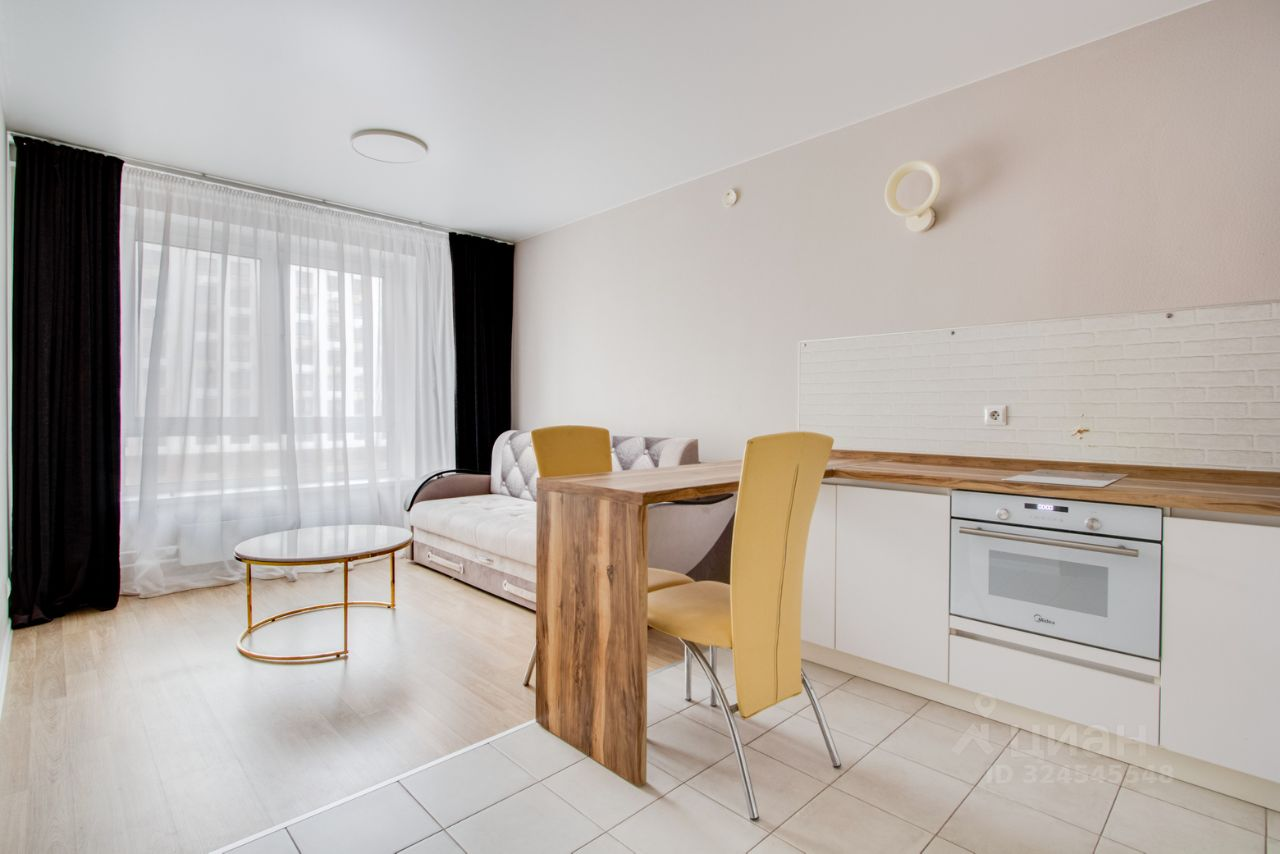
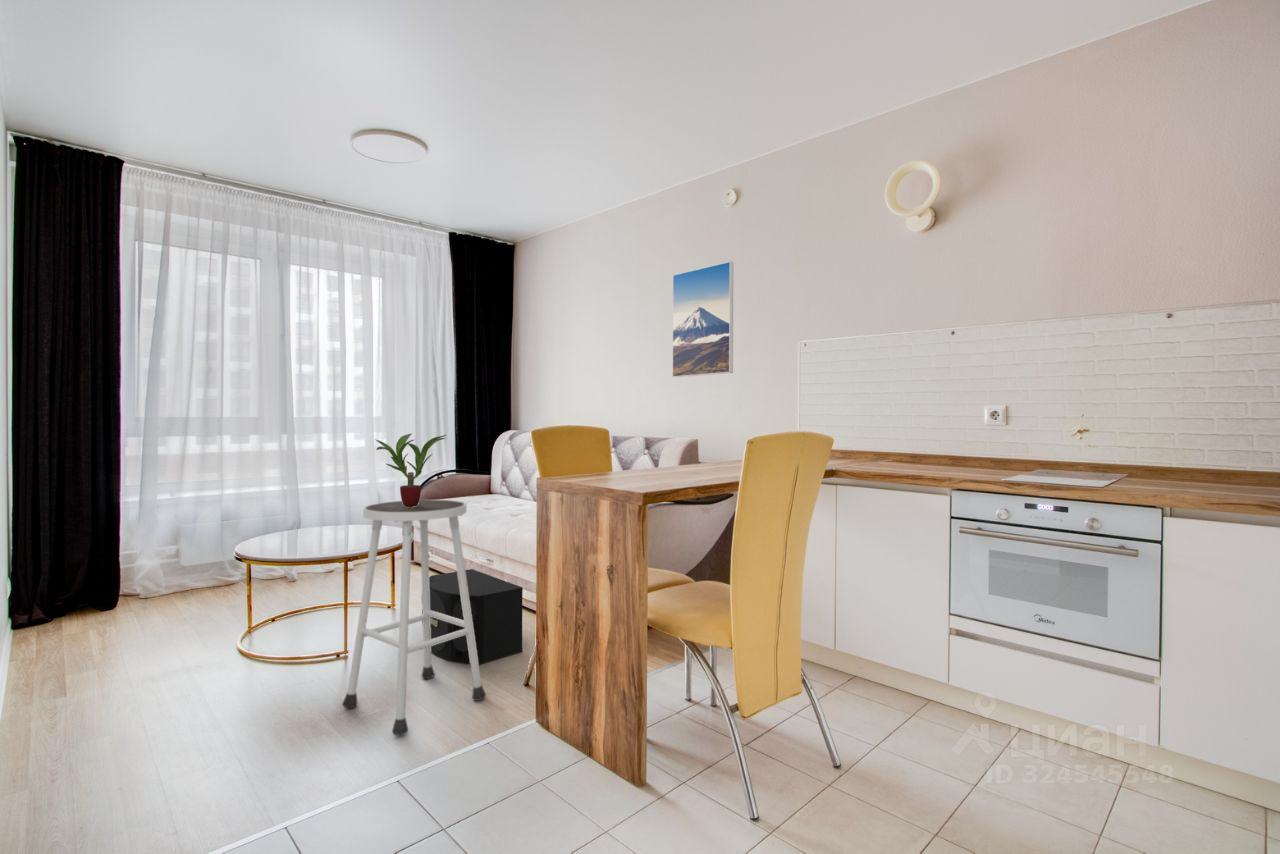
+ stool (422, 604)
+ speaker (463, 616)
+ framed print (701, 321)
+ potted plant (414, 469)
